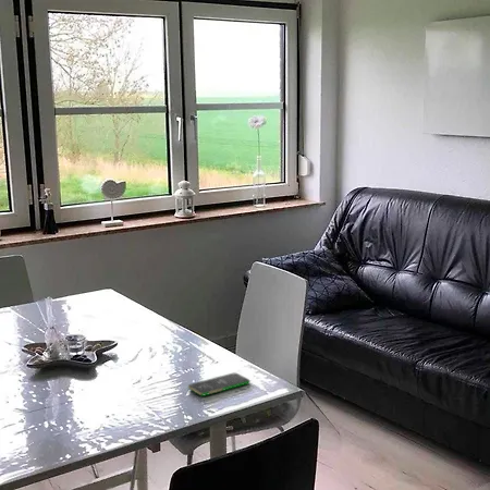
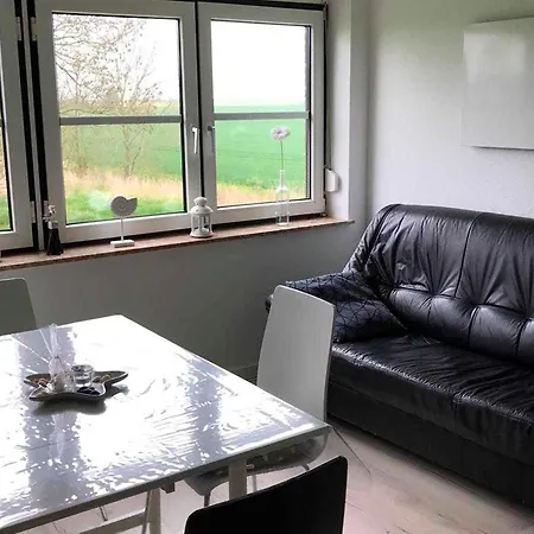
- smartphone (219, 383)
